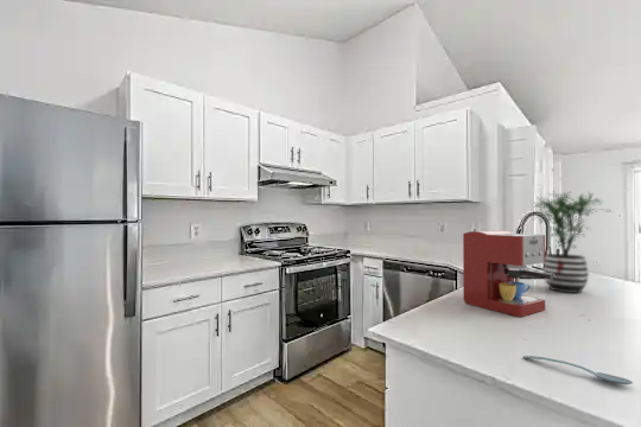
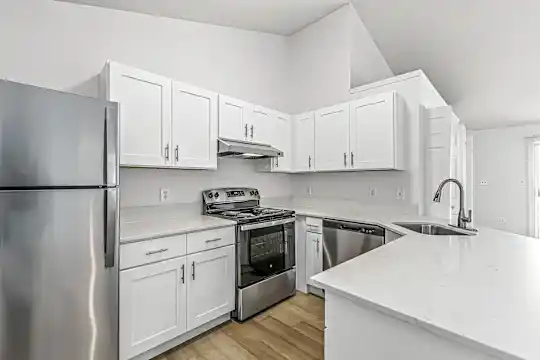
- spoon (573, 365)
- coffee maker (502, 268)
- potted plant (564, 240)
